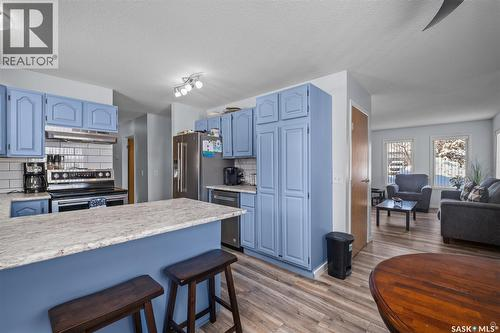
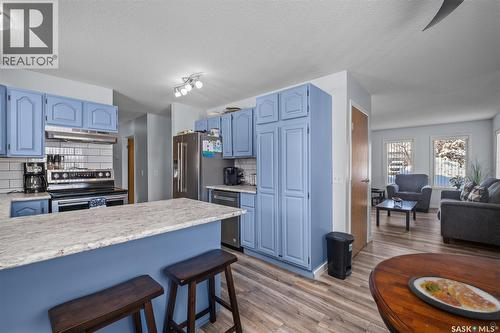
+ dish (453, 292)
